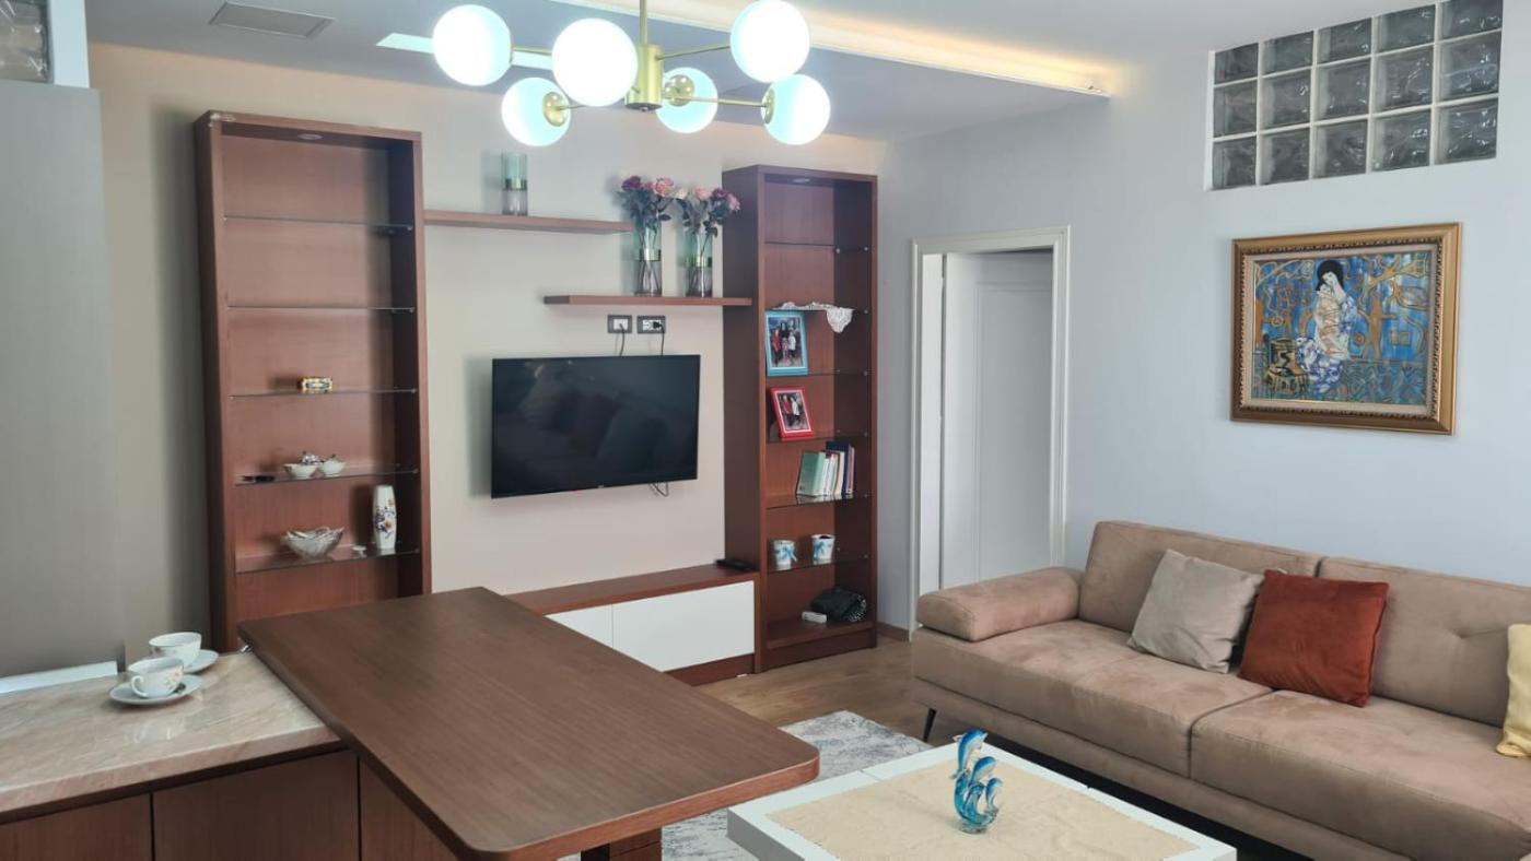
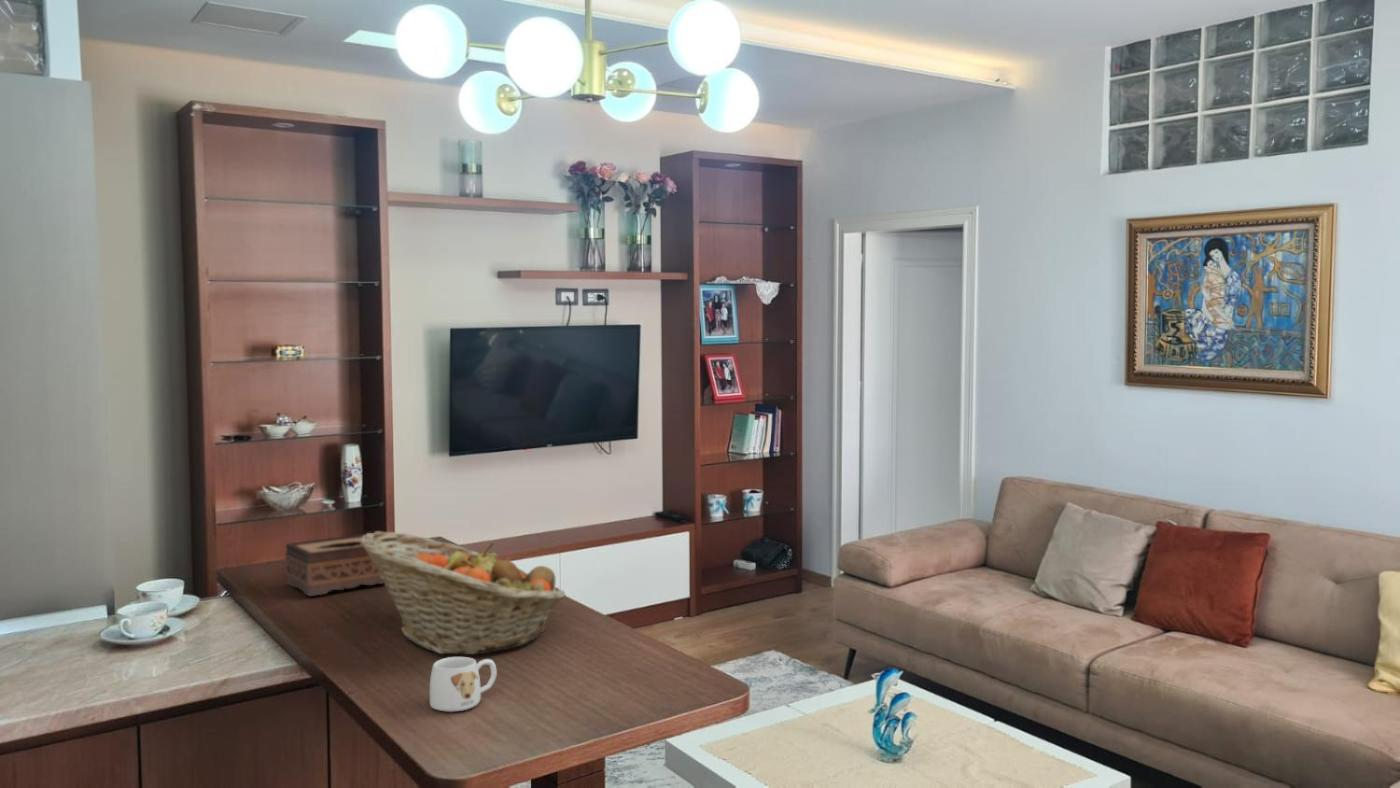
+ tissue box (349, 562)
+ fruit basket (462, 583)
+ mug (464, 681)
